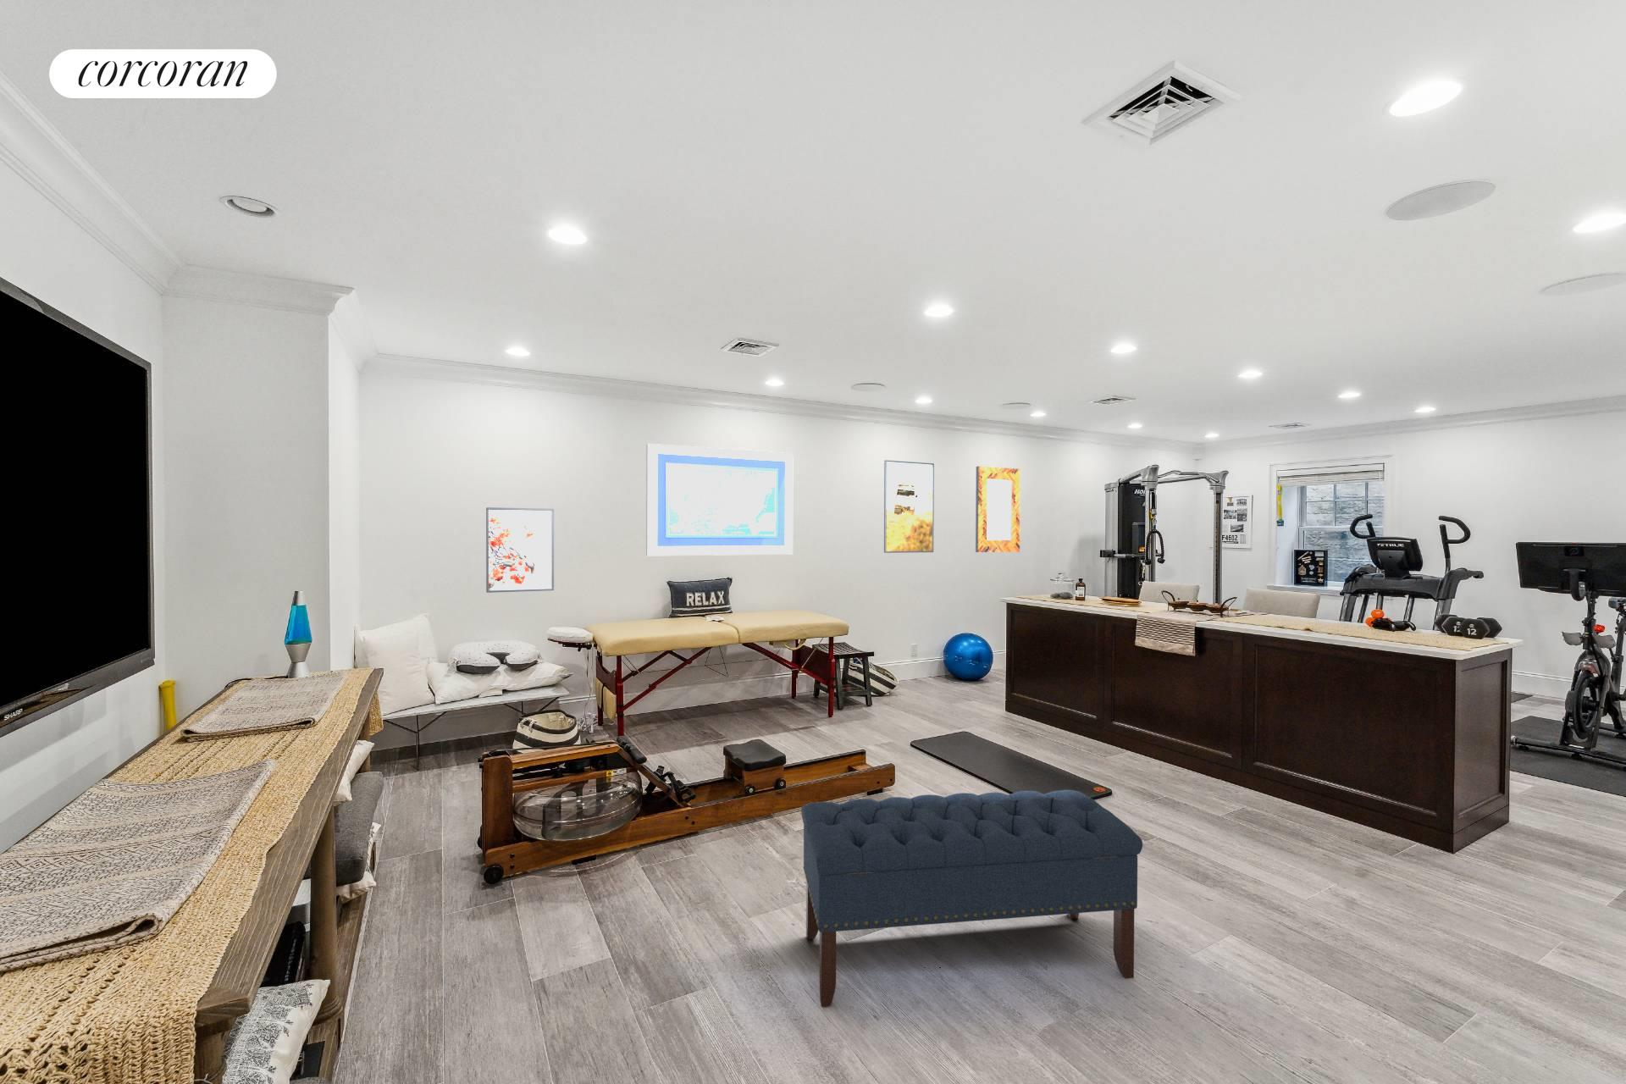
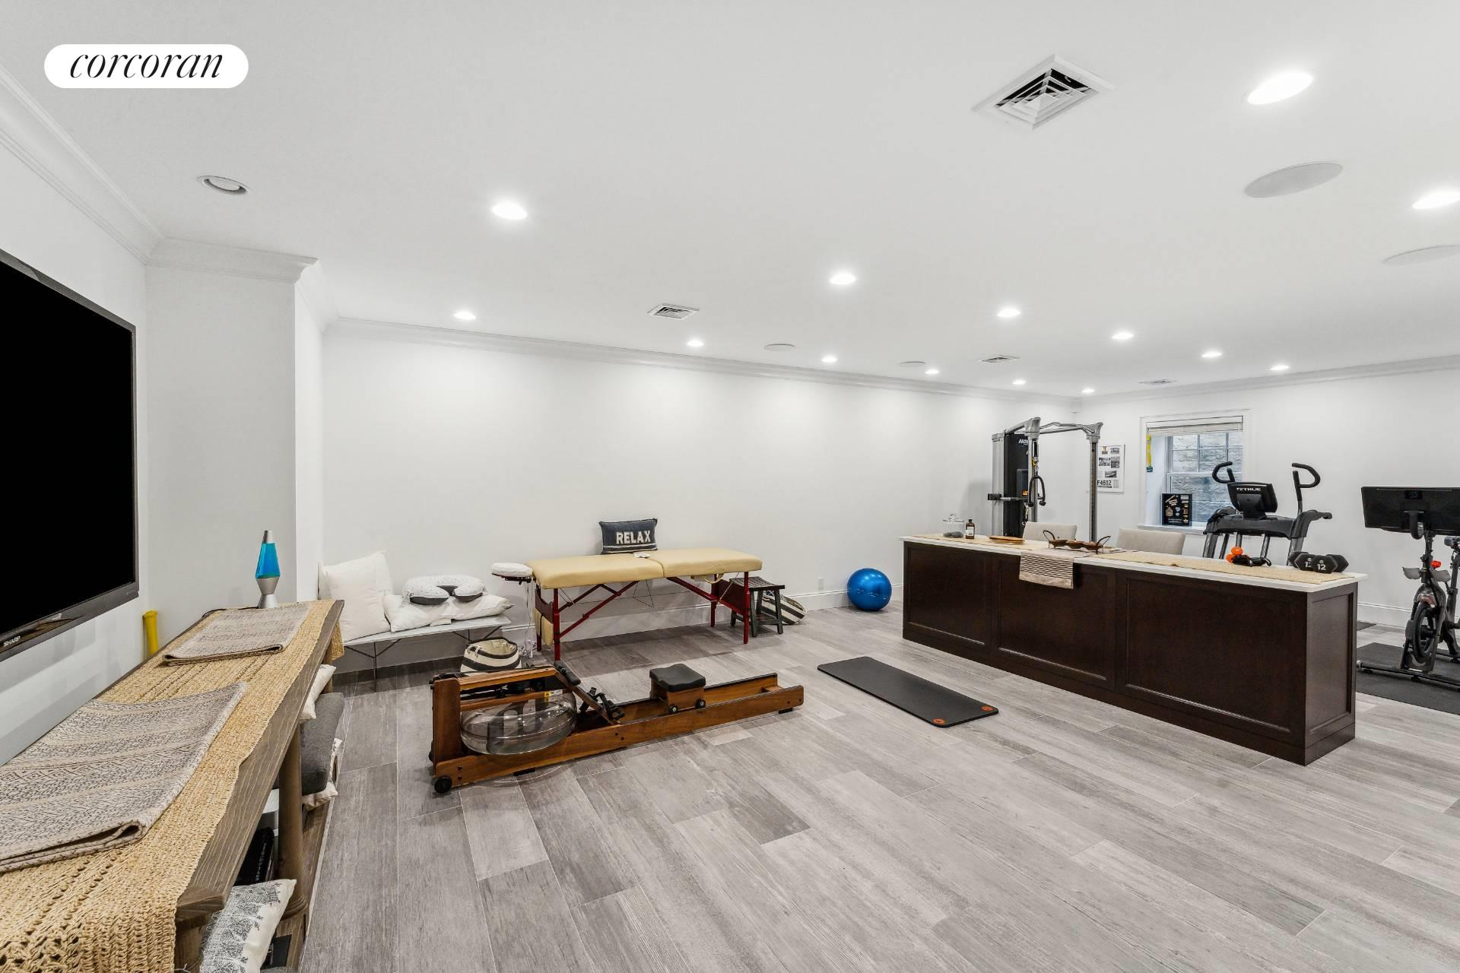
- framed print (520, 549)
- home mirror (998, 509)
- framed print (909, 507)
- bench (962, 882)
- wall art (723, 501)
